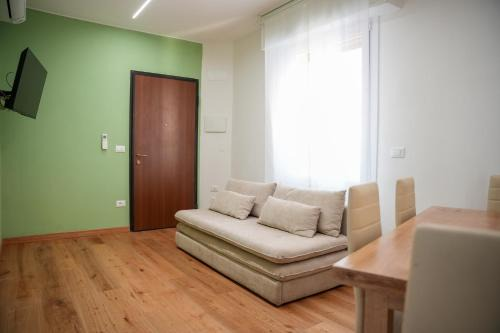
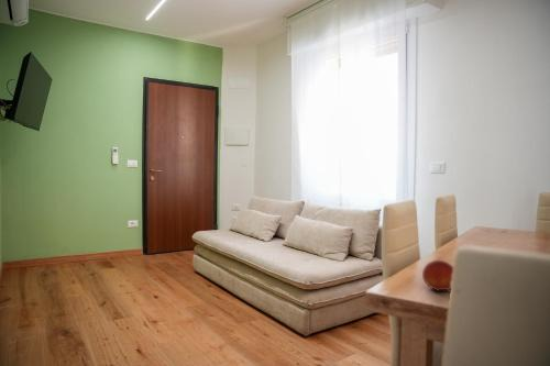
+ fruit (439, 275)
